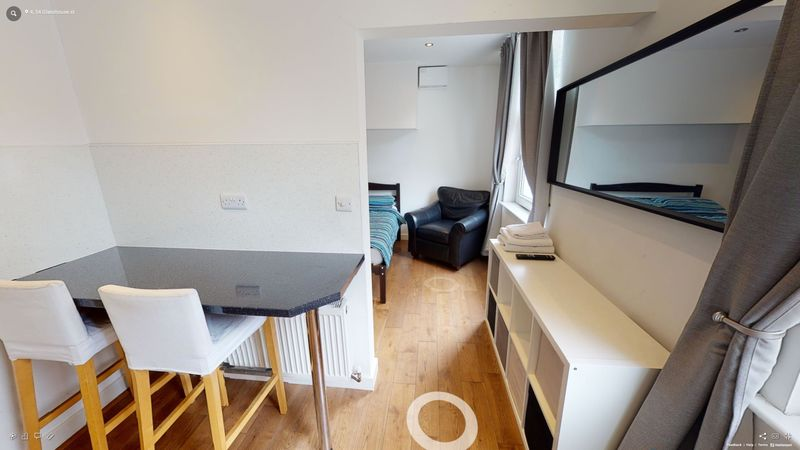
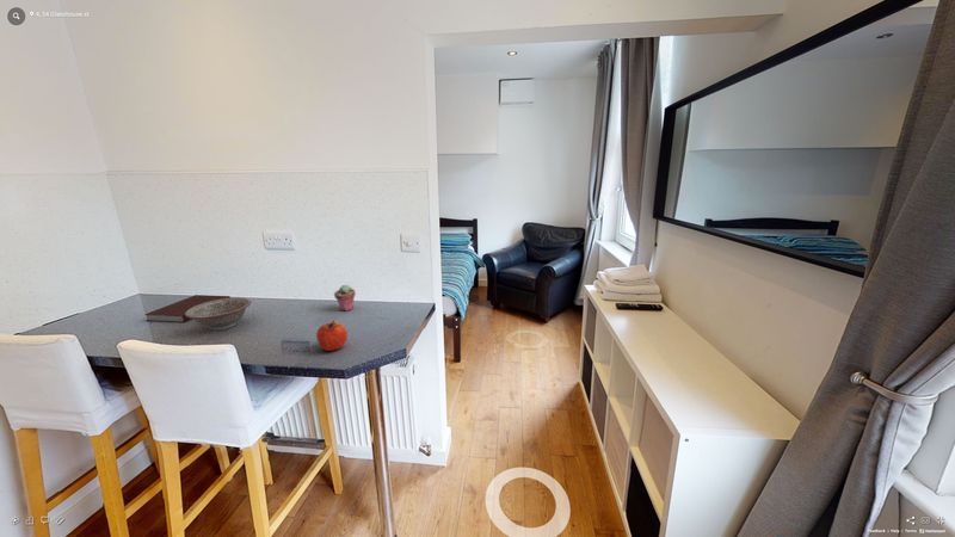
+ notebook (190, 307)
+ apple (332, 334)
+ decorative bowl (221, 316)
+ potted succulent (345, 296)
